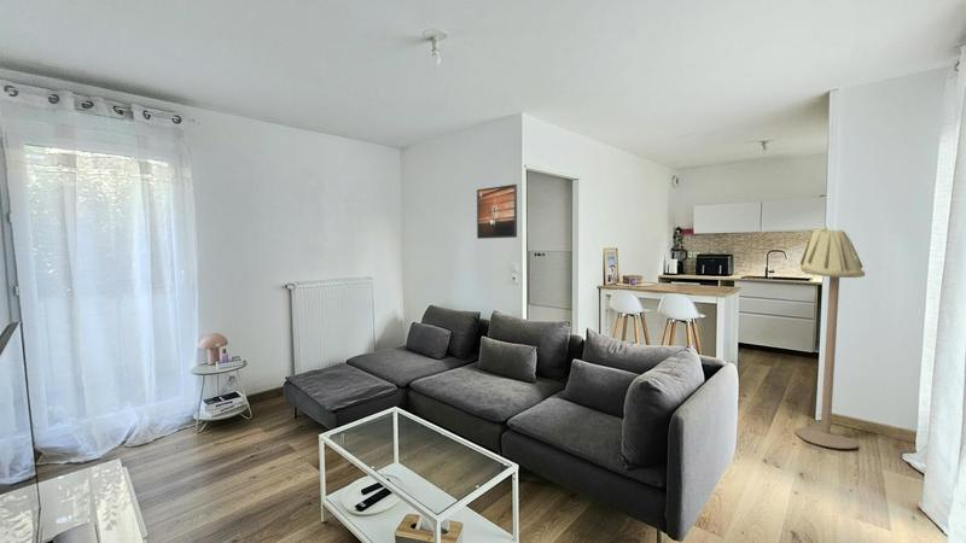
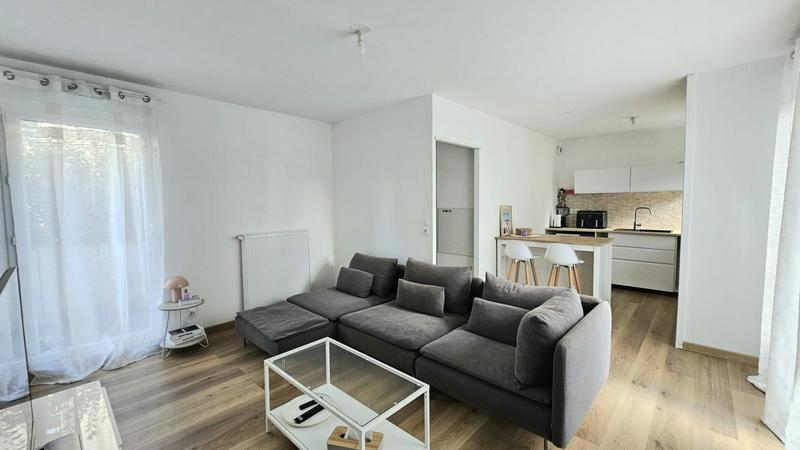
- floor lamp (828, 332)
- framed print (495, 212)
